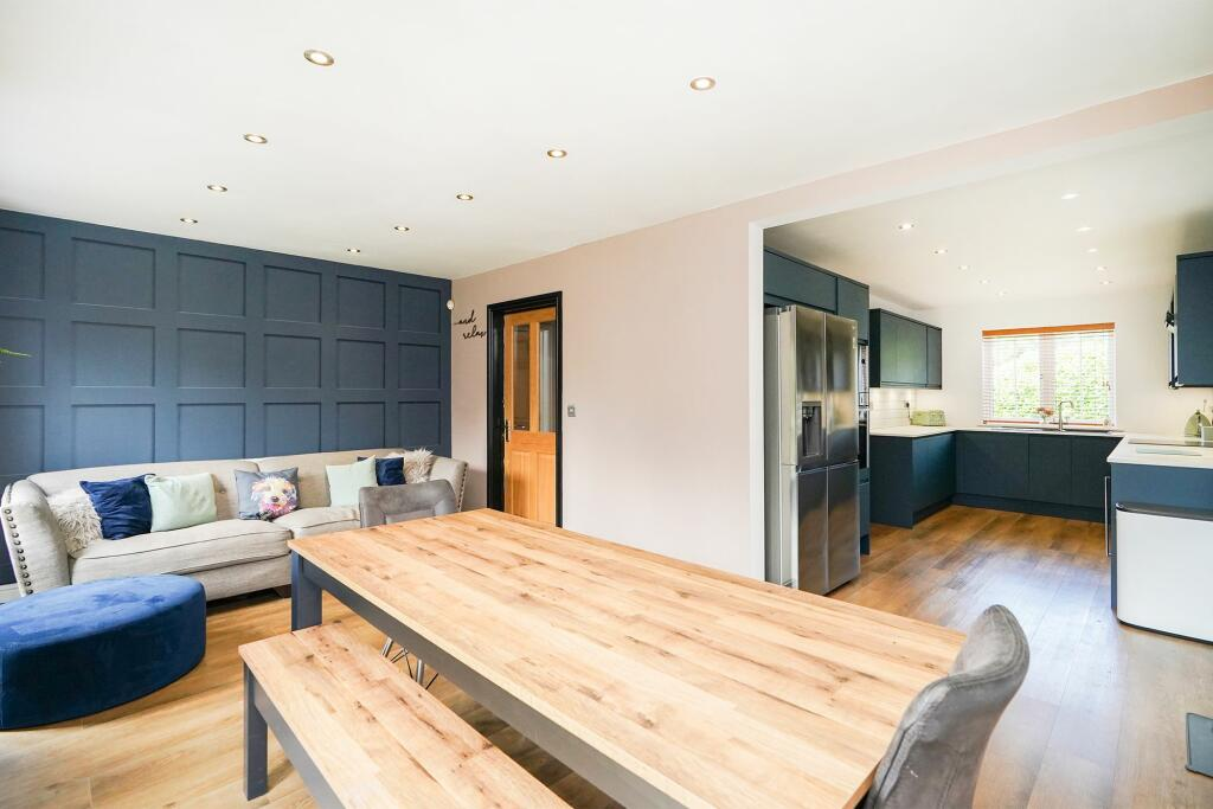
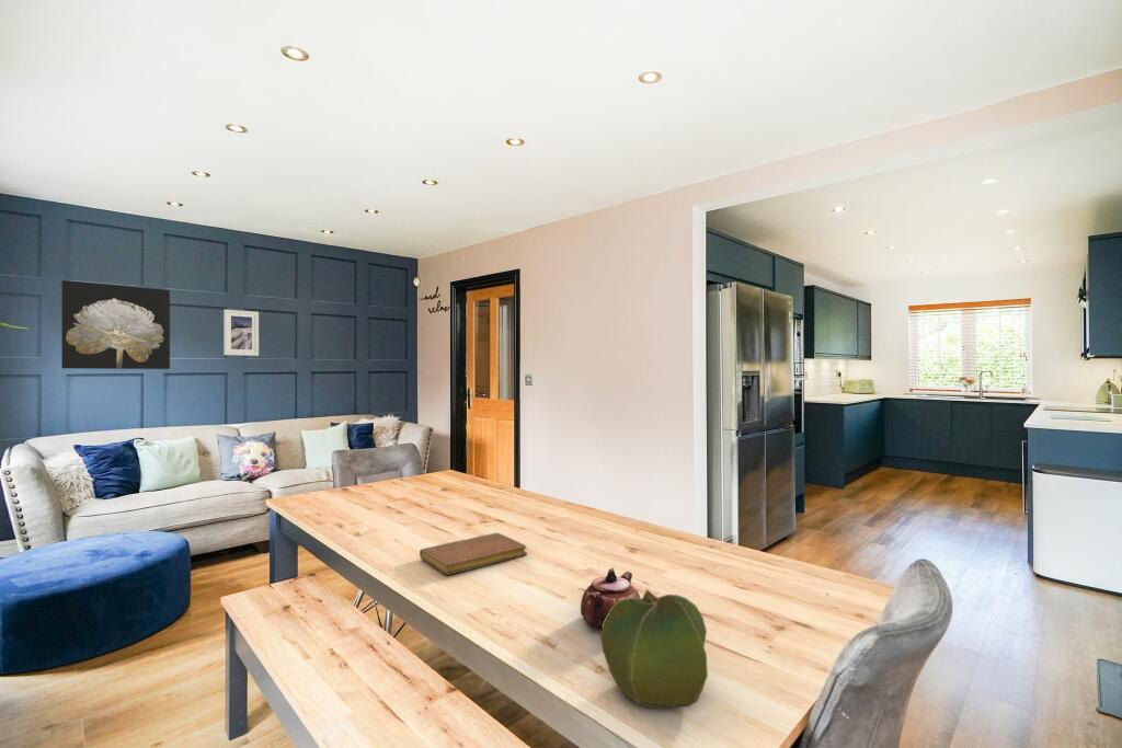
+ wall art (118, 326)
+ teapot (609, 595)
+ notebook (473, 551)
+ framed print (241, 333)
+ cabbage (662, 644)
